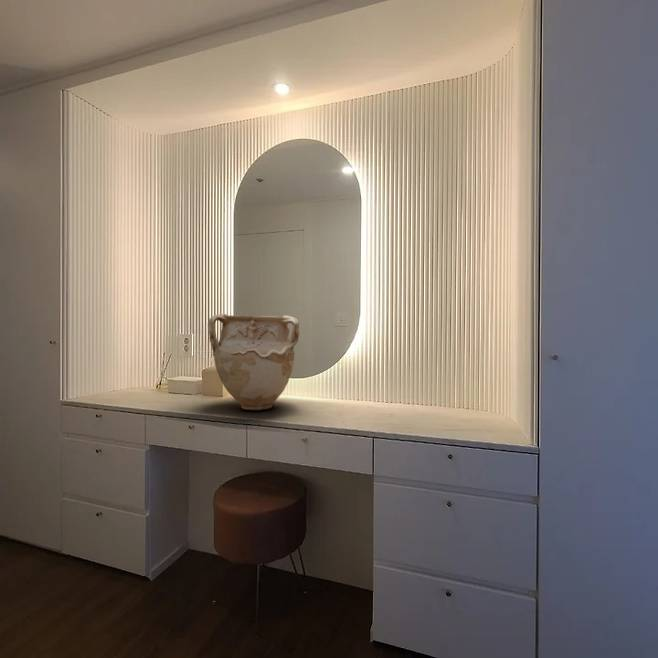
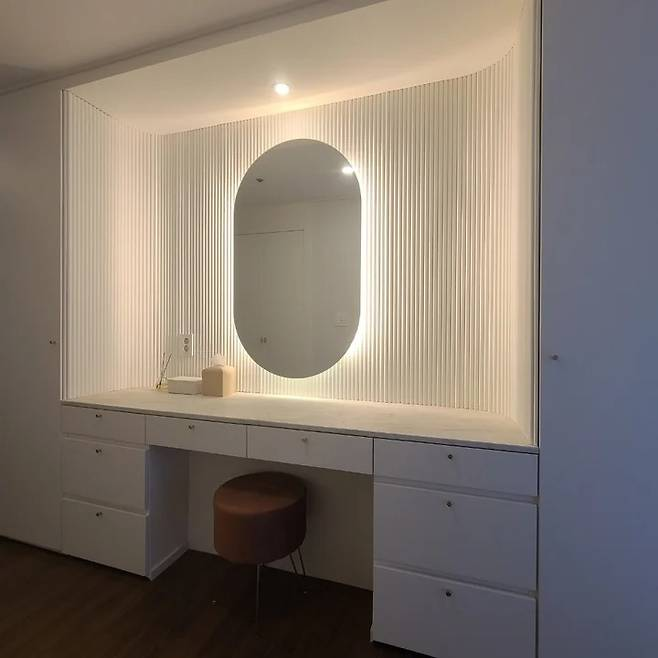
- vase (251, 361)
